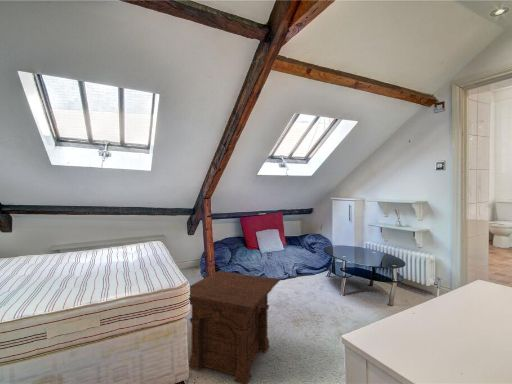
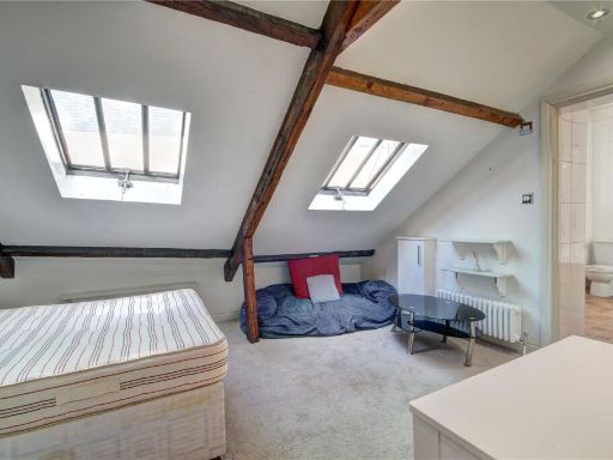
- side table (231, 320)
